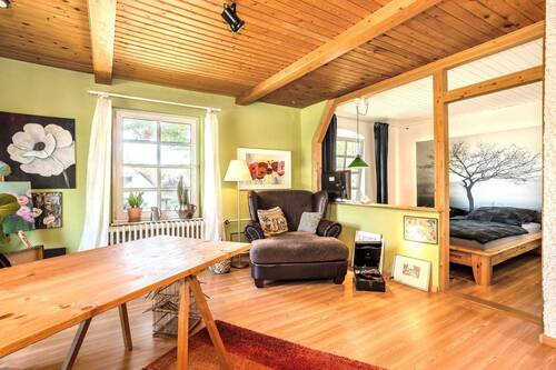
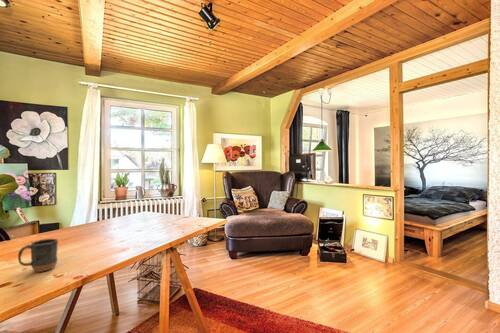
+ mug (39, 254)
